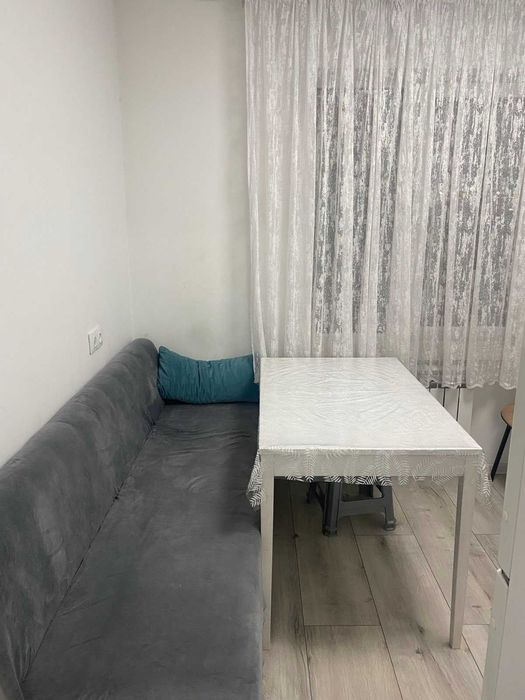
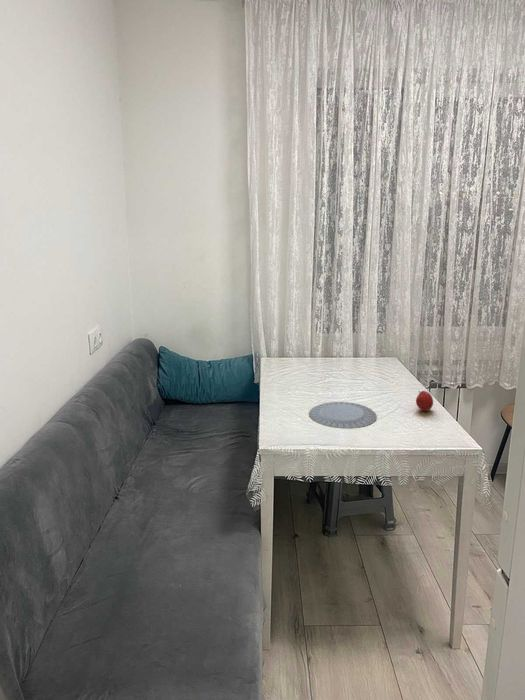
+ chinaware (342, 413)
+ fruit (424, 400)
